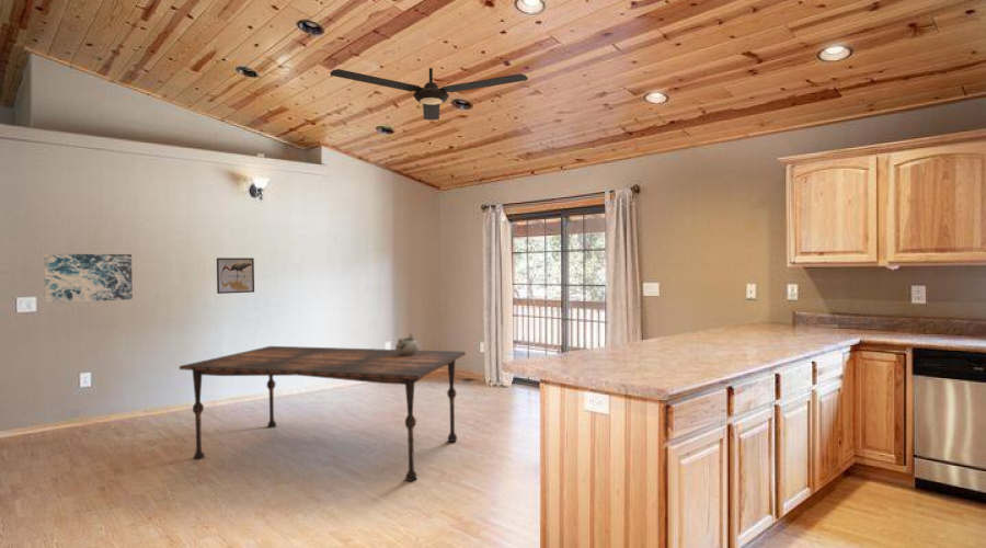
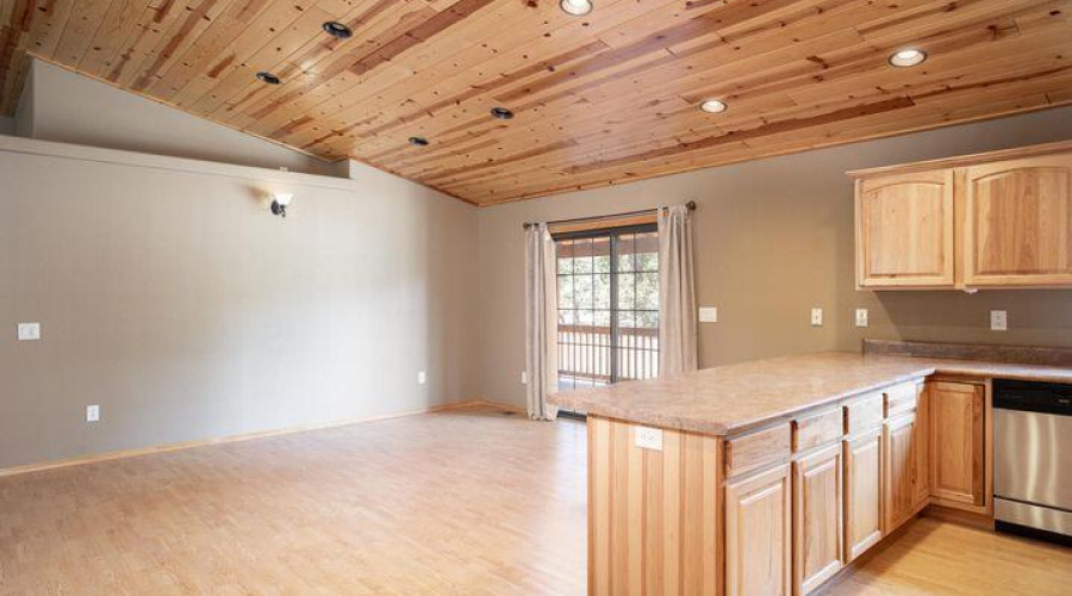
- decorative bowl (406, 344)
- ceiling fan (431, 92)
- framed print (236, 275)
- wall art (90, 277)
- dining table (333, 378)
